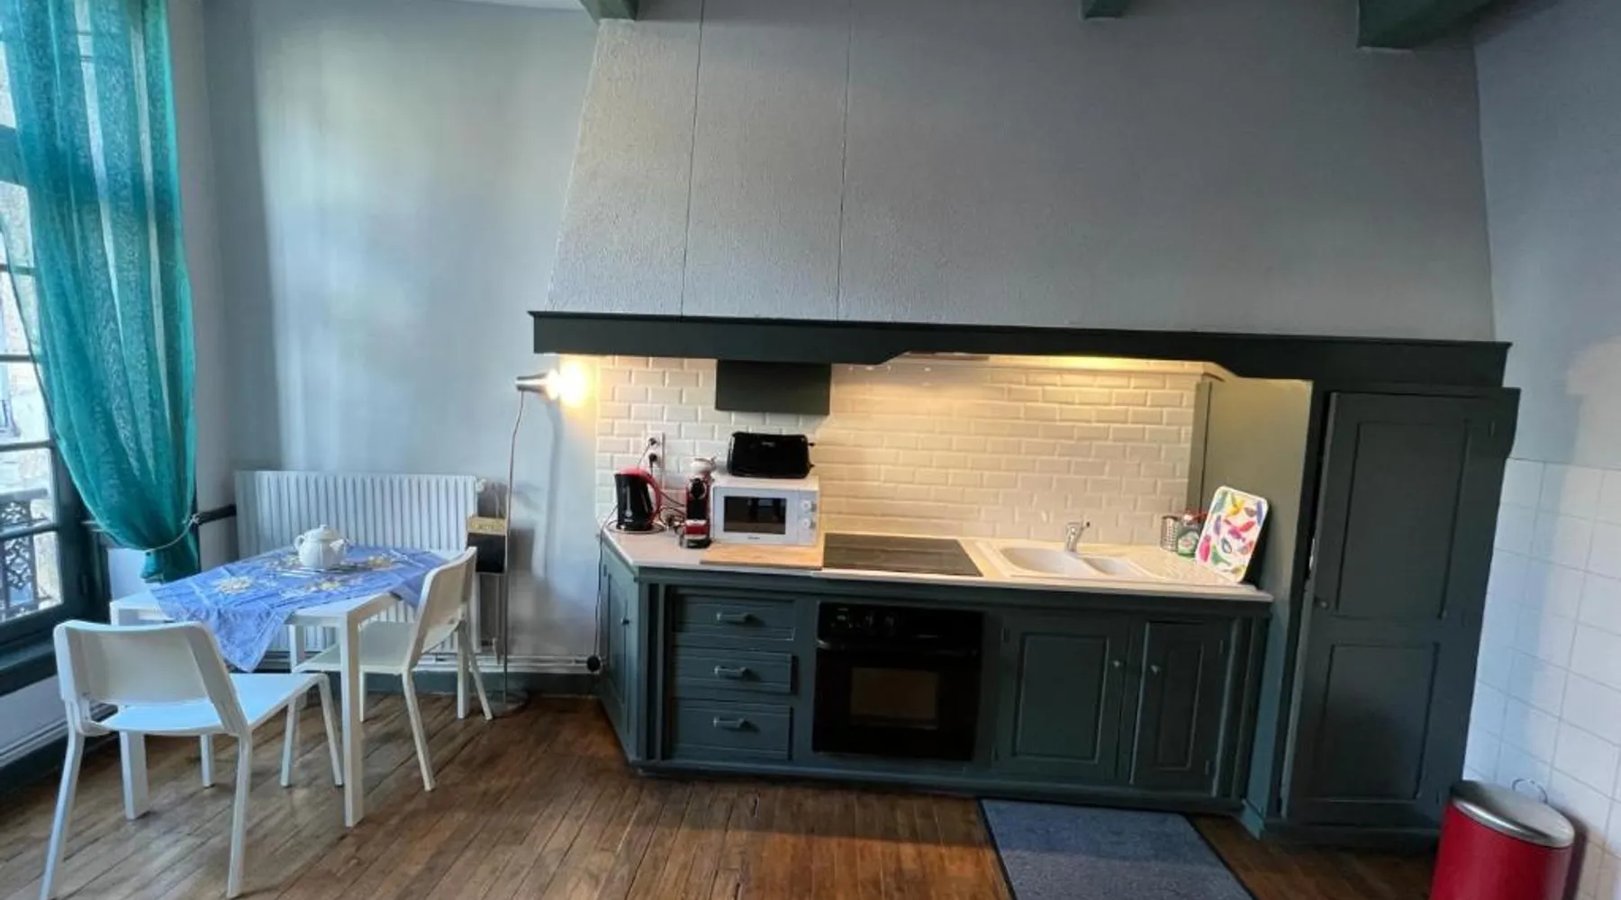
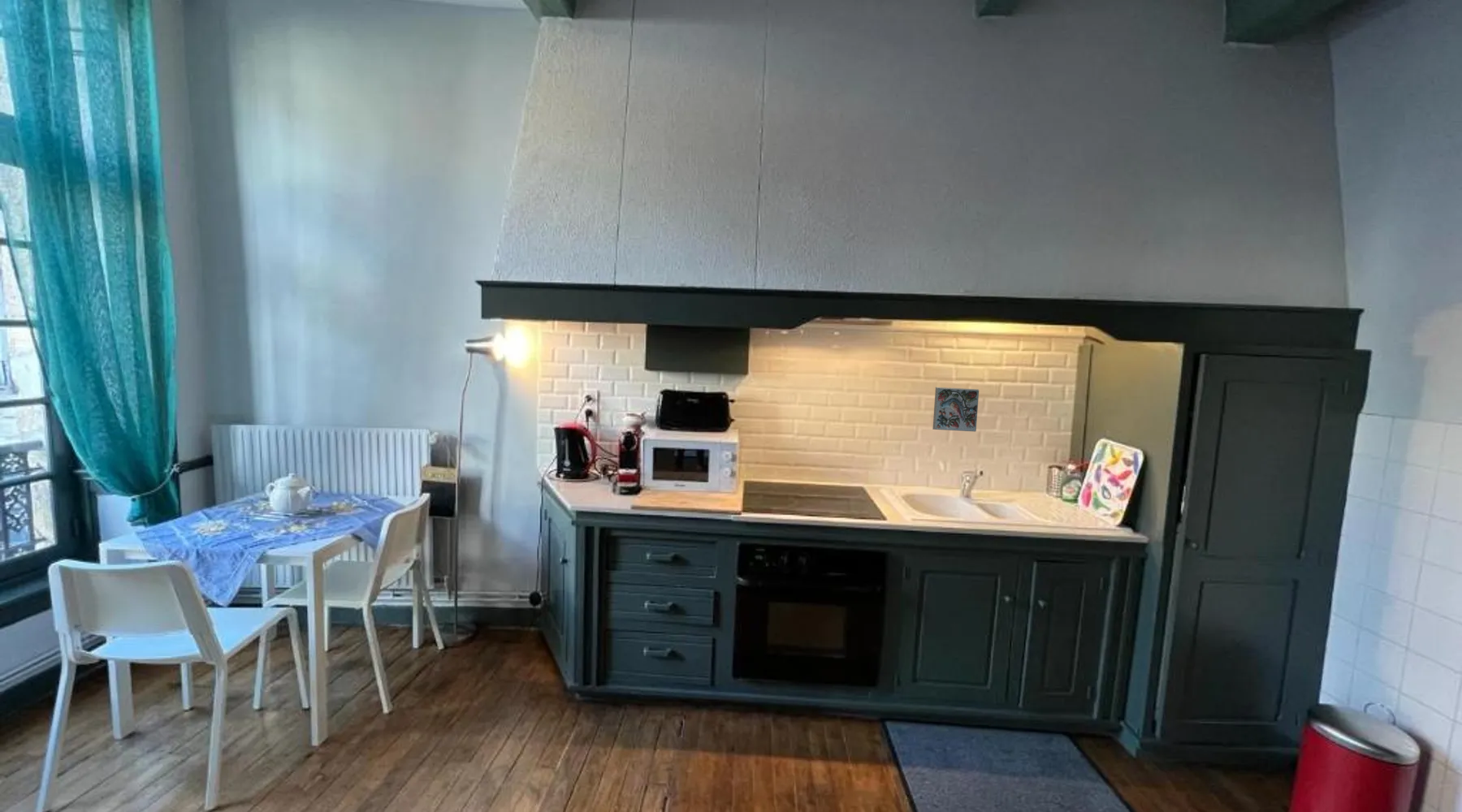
+ decorative tile (956, 409)
